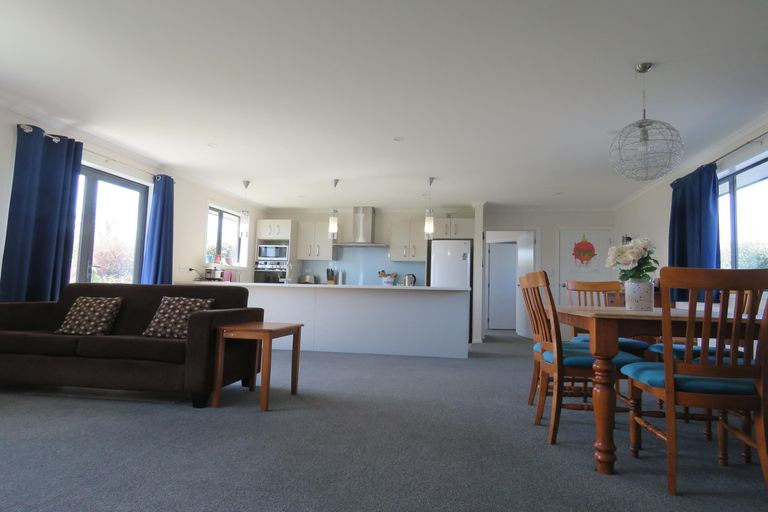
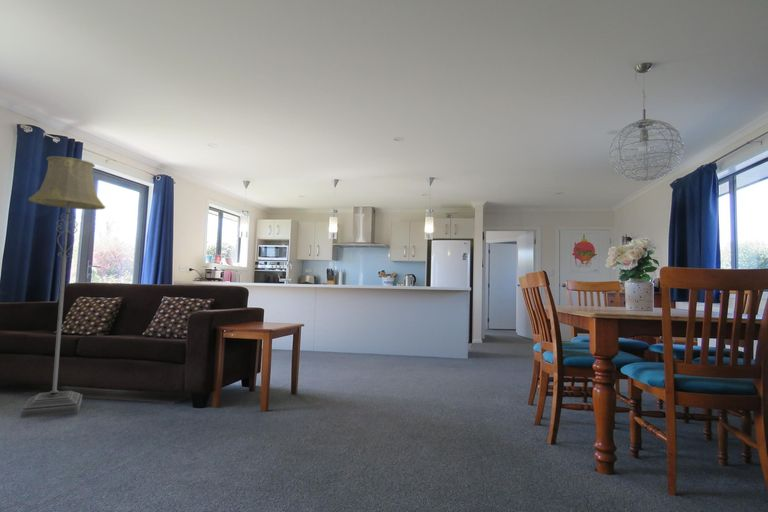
+ floor lamp (62, 283)
